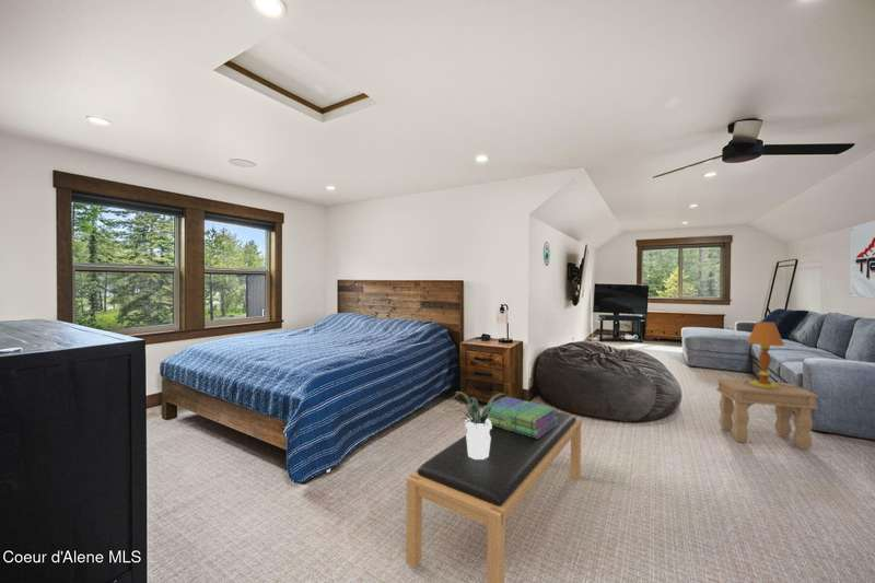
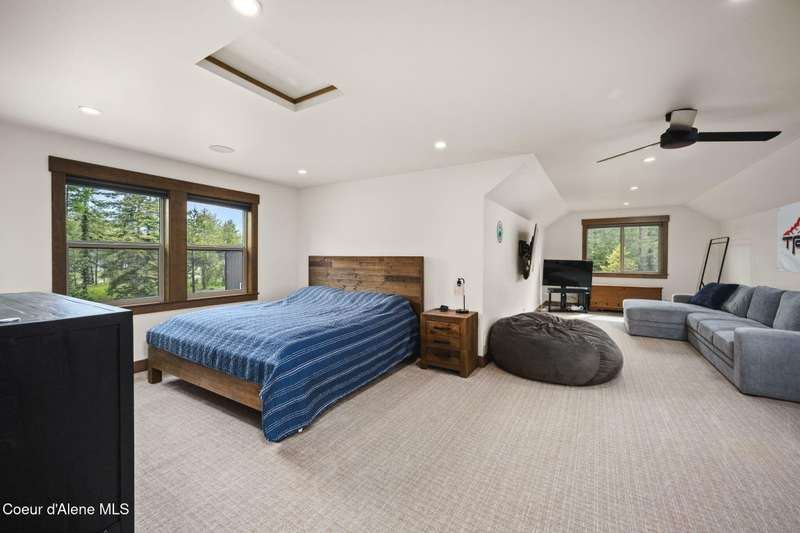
- bench (509, 473)
- potted plant (479, 424)
- table lamp (770, 358)
- stack of books (518, 415)
- side table (762, 404)
